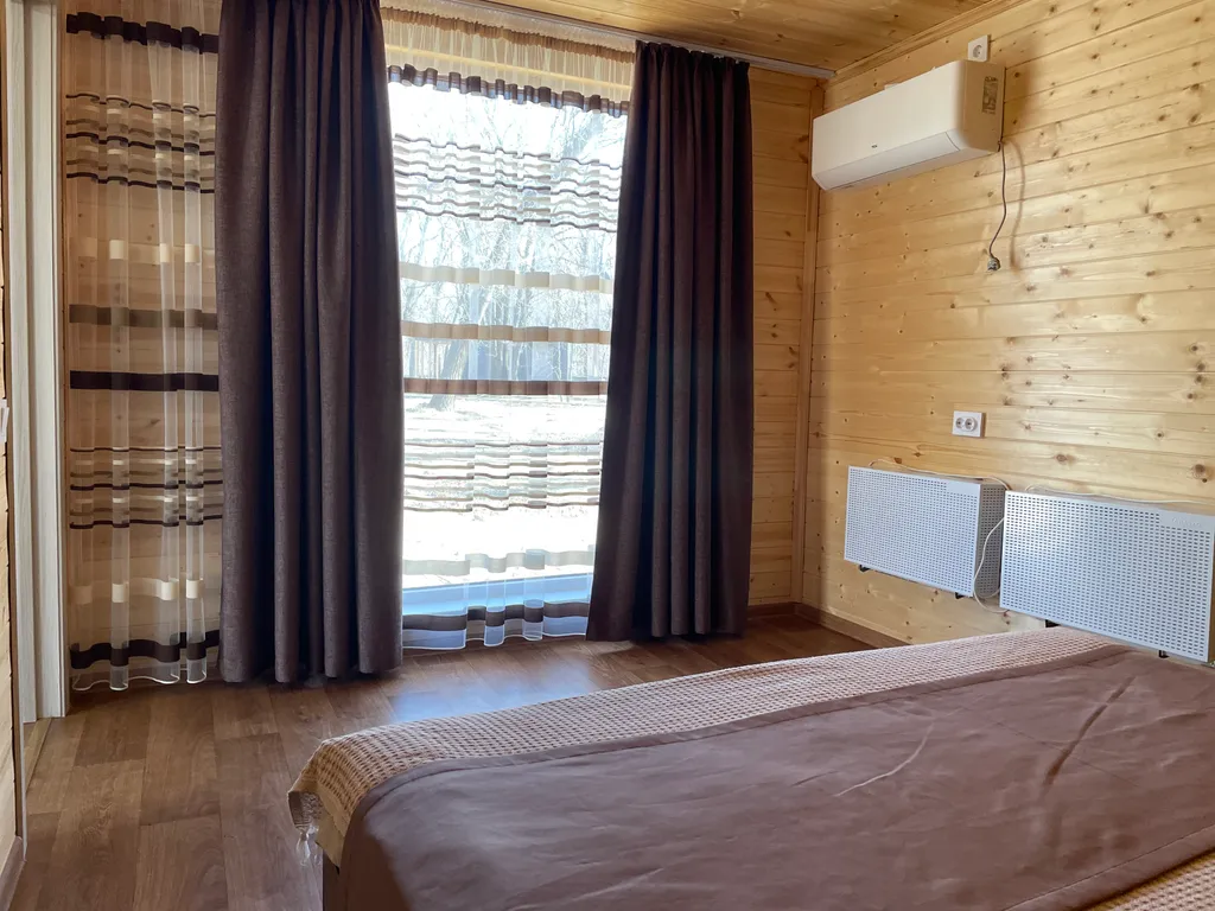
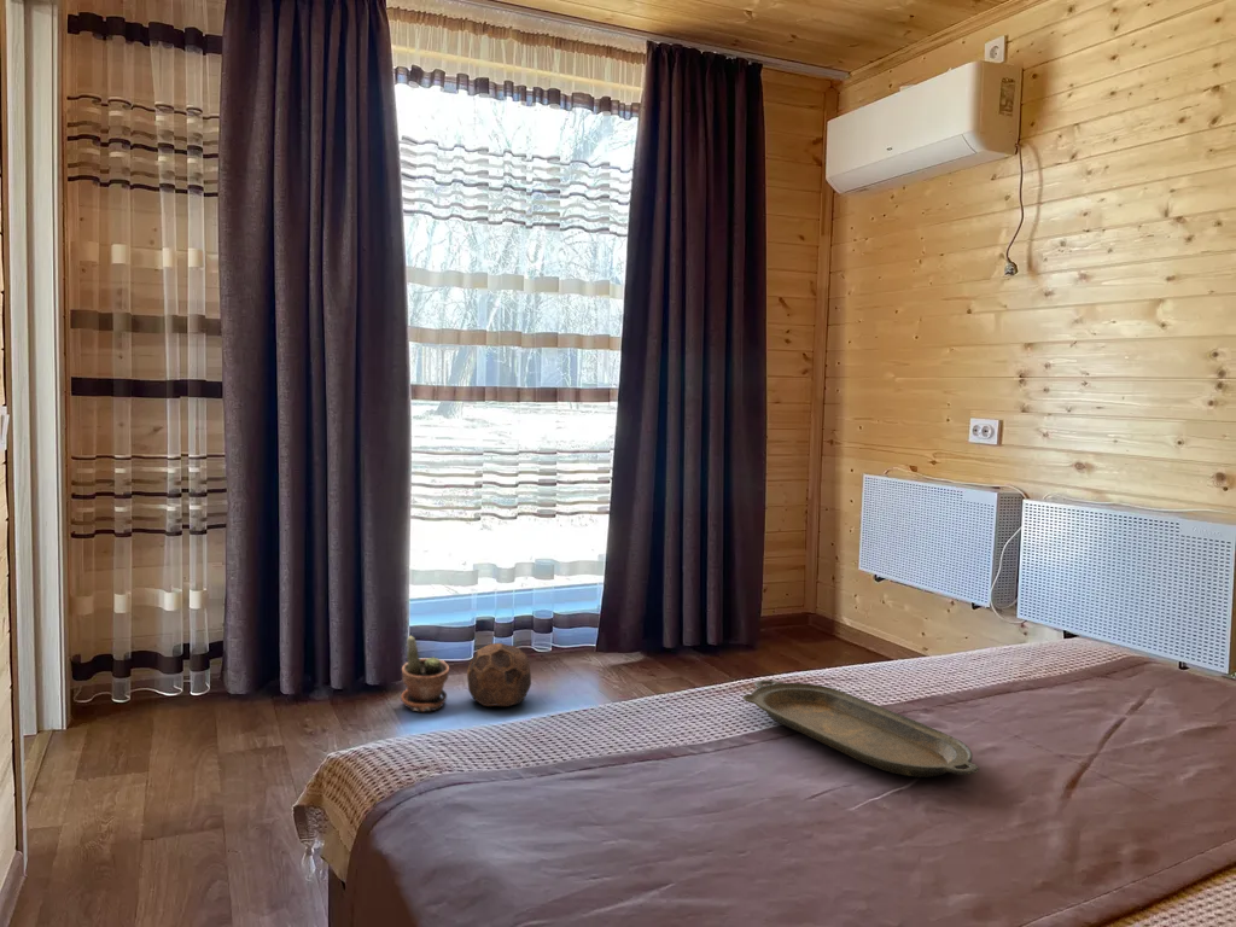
+ potted plant (425, 669)
+ soccer ball (499, 672)
+ serving tray (852, 728)
